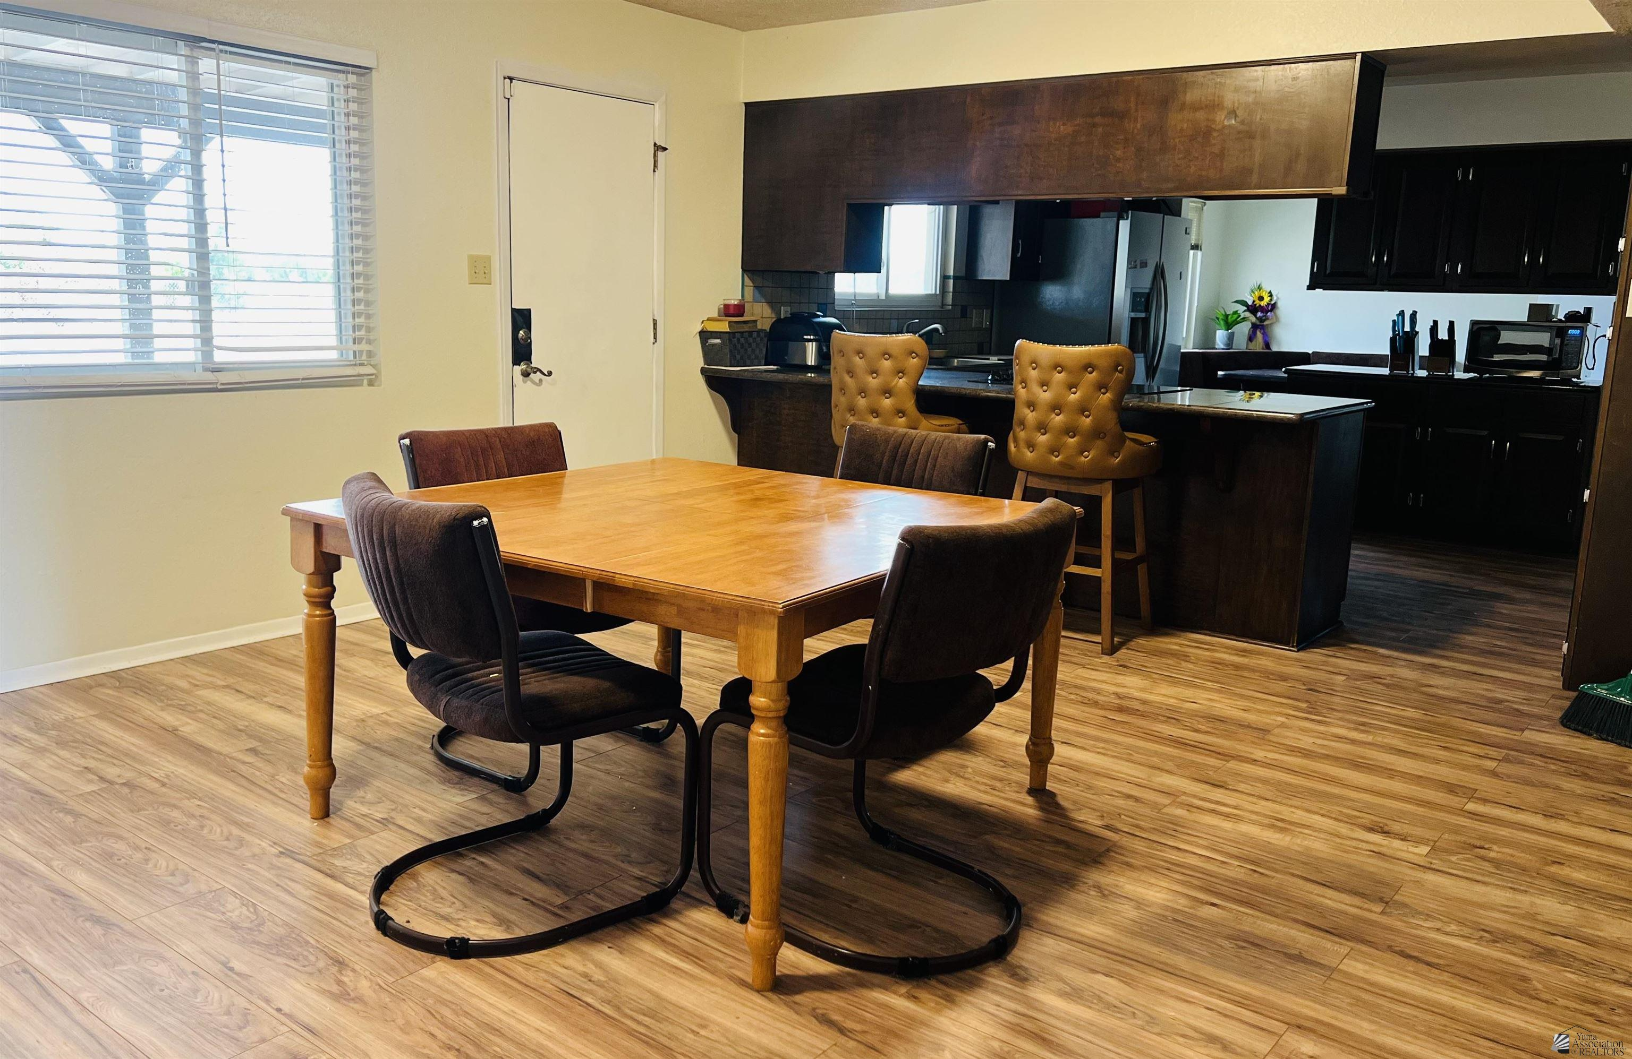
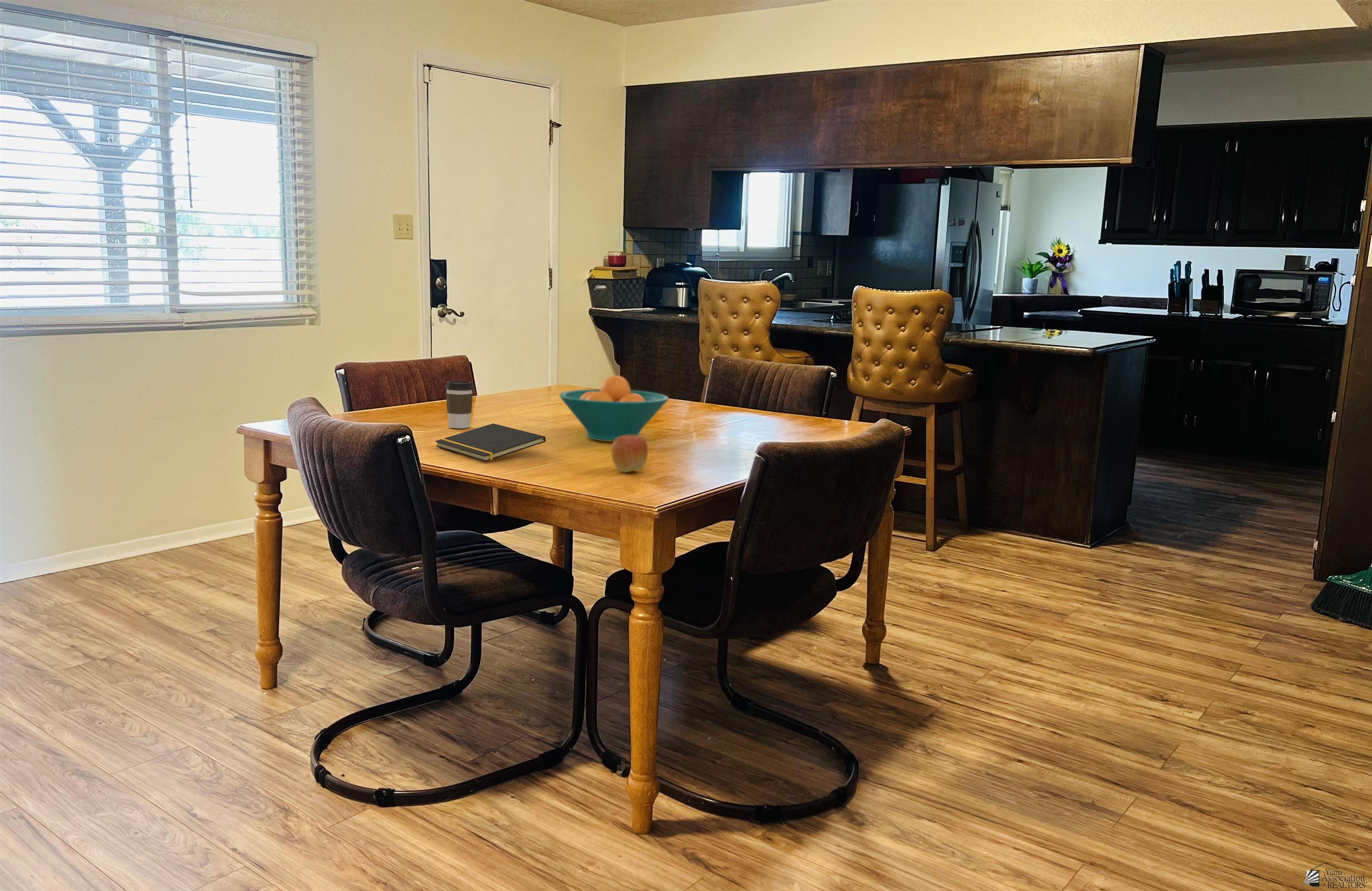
+ notepad (489, 441)
+ fruit bowl (614, 407)
+ apple (629, 453)
+ coffee cup (459, 404)
